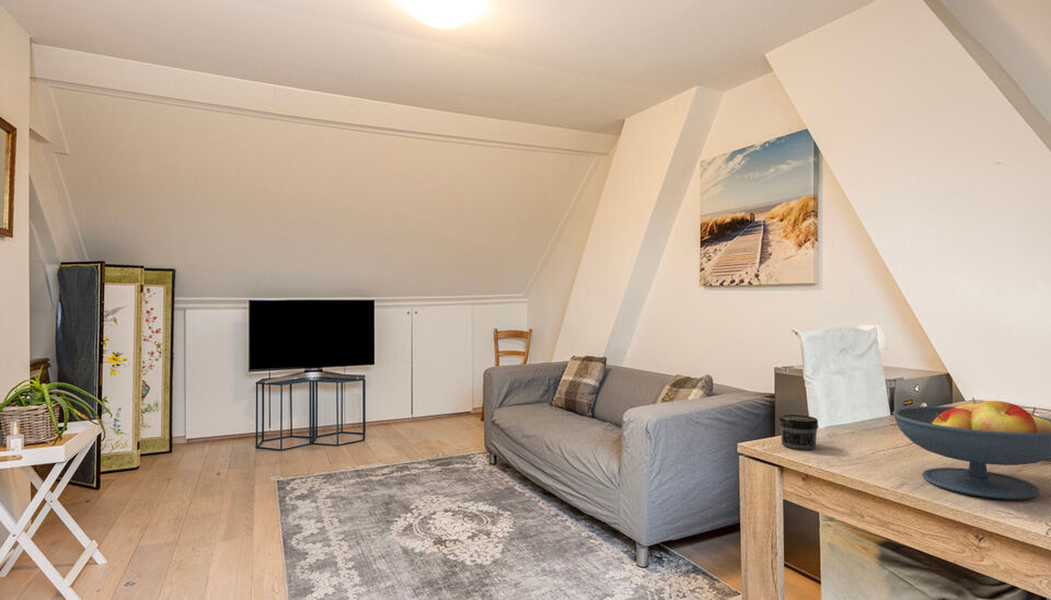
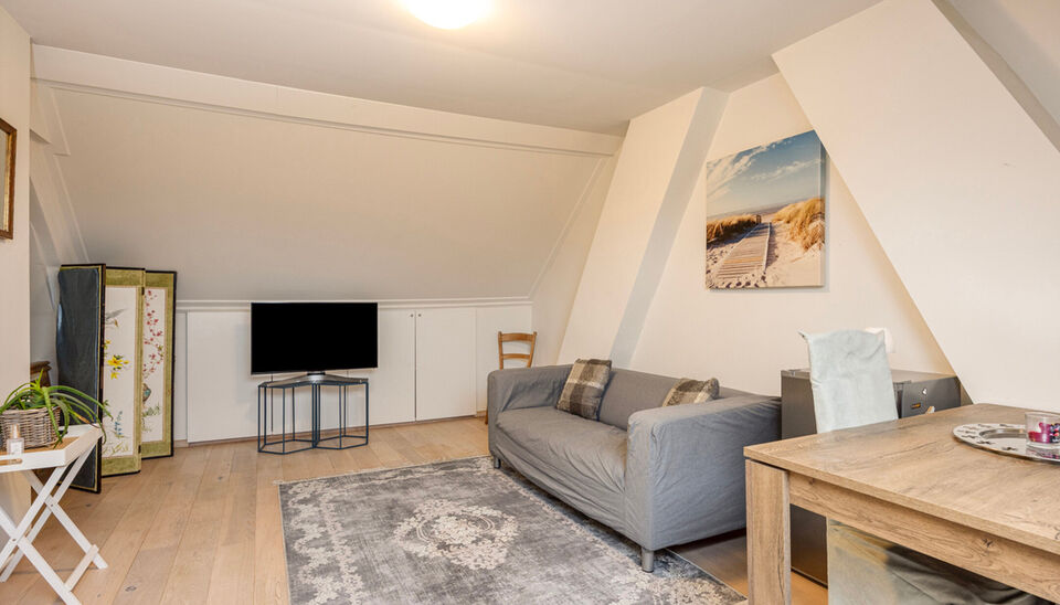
- jar (798, 431)
- fruit bowl (977, 439)
